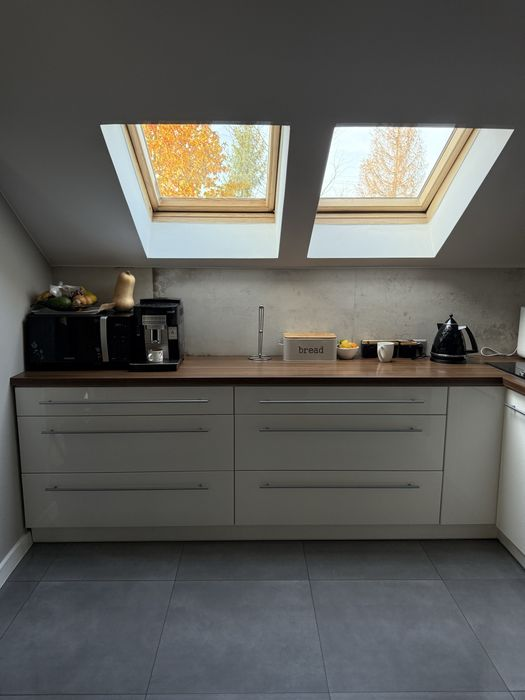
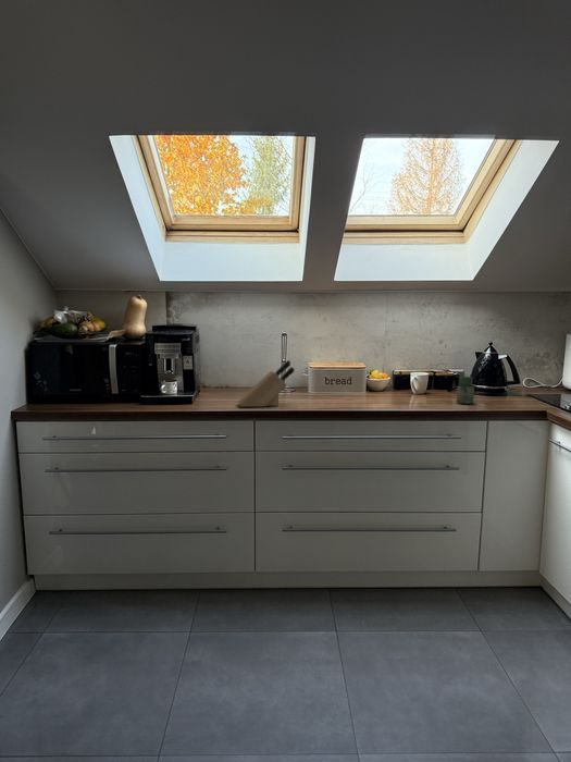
+ jar (464, 390)
+ knife block (265, 382)
